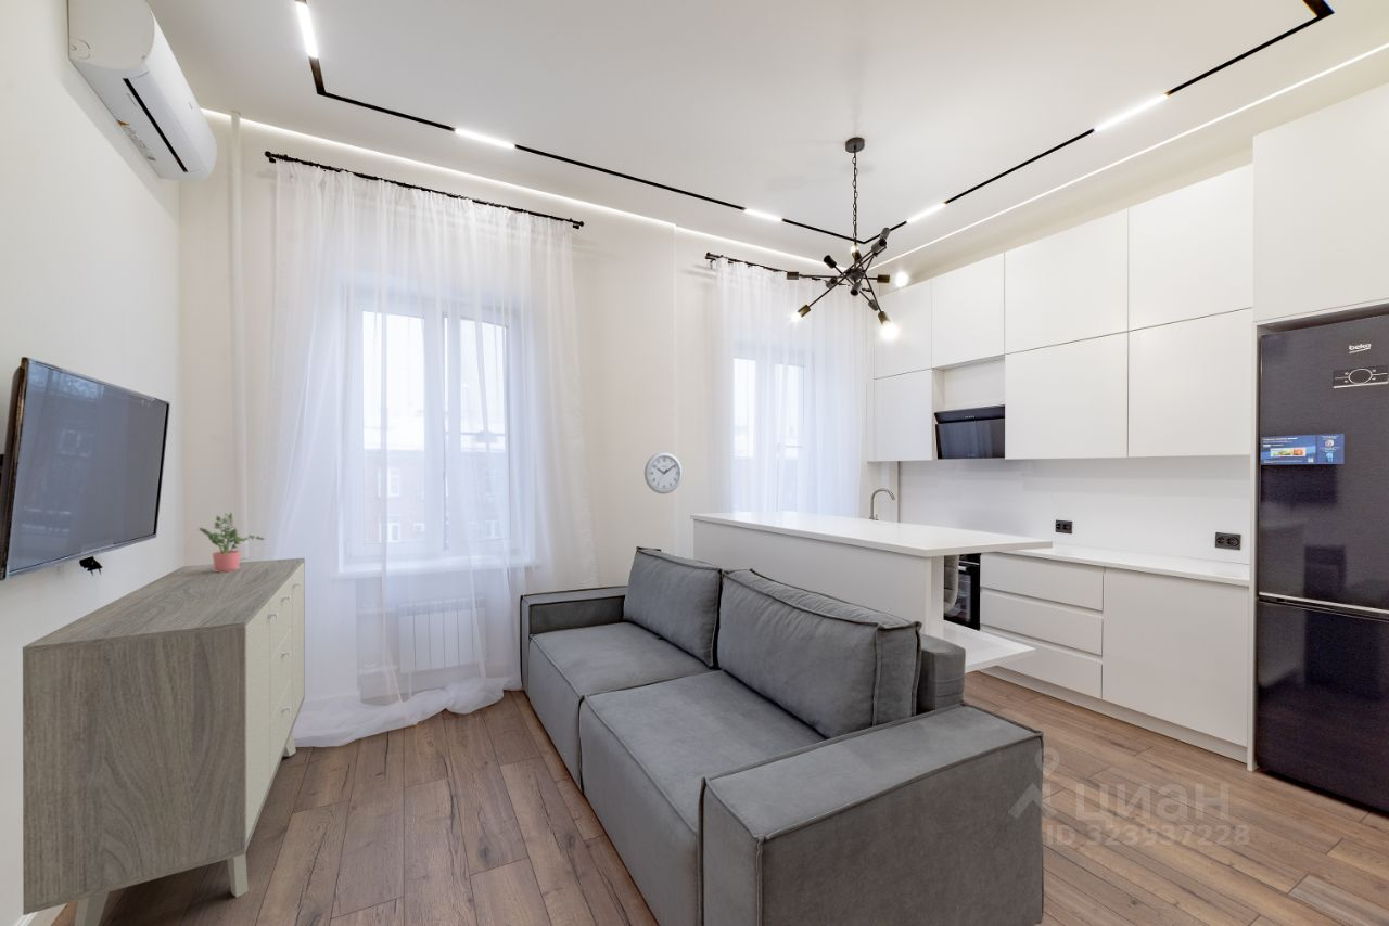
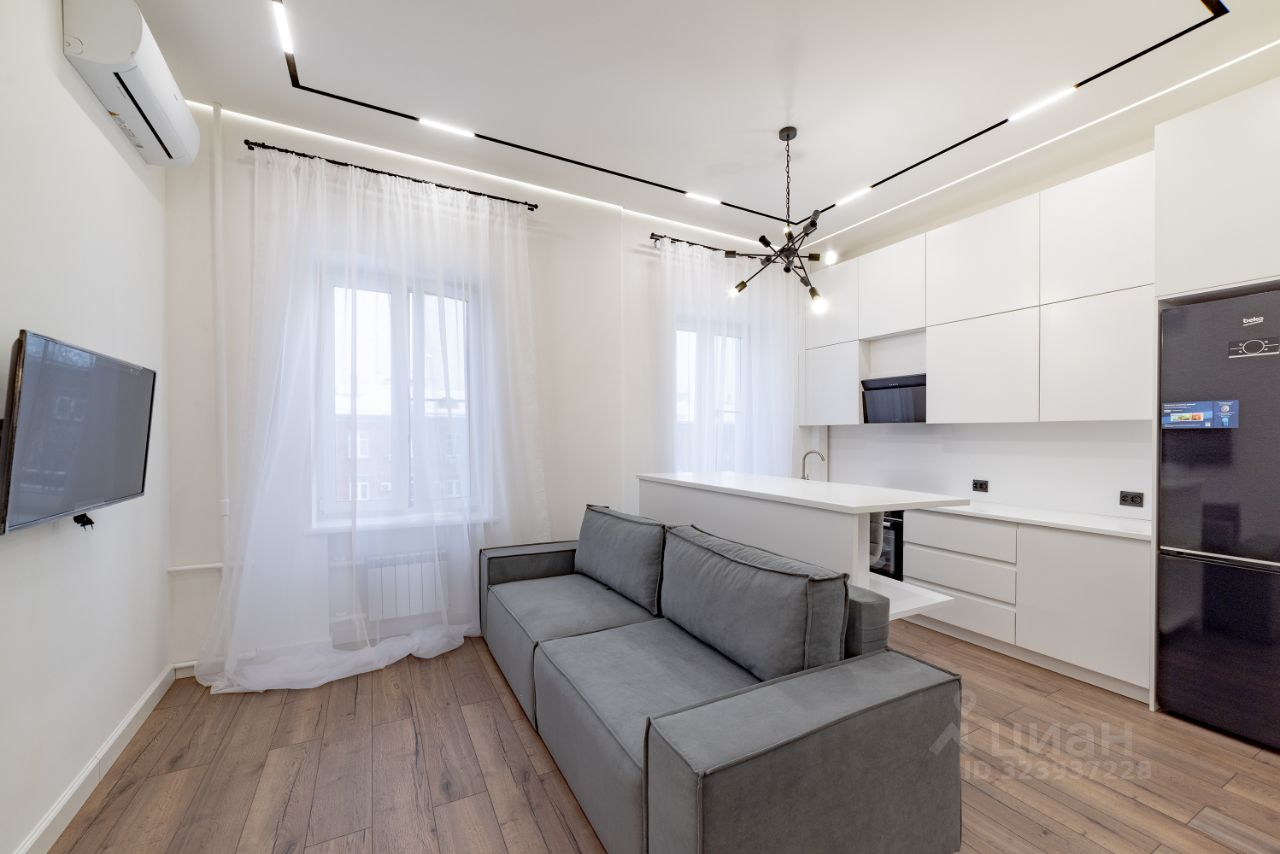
- wall clock (664, 473)
- sideboard (212, 706)
- potted plant (233, 541)
